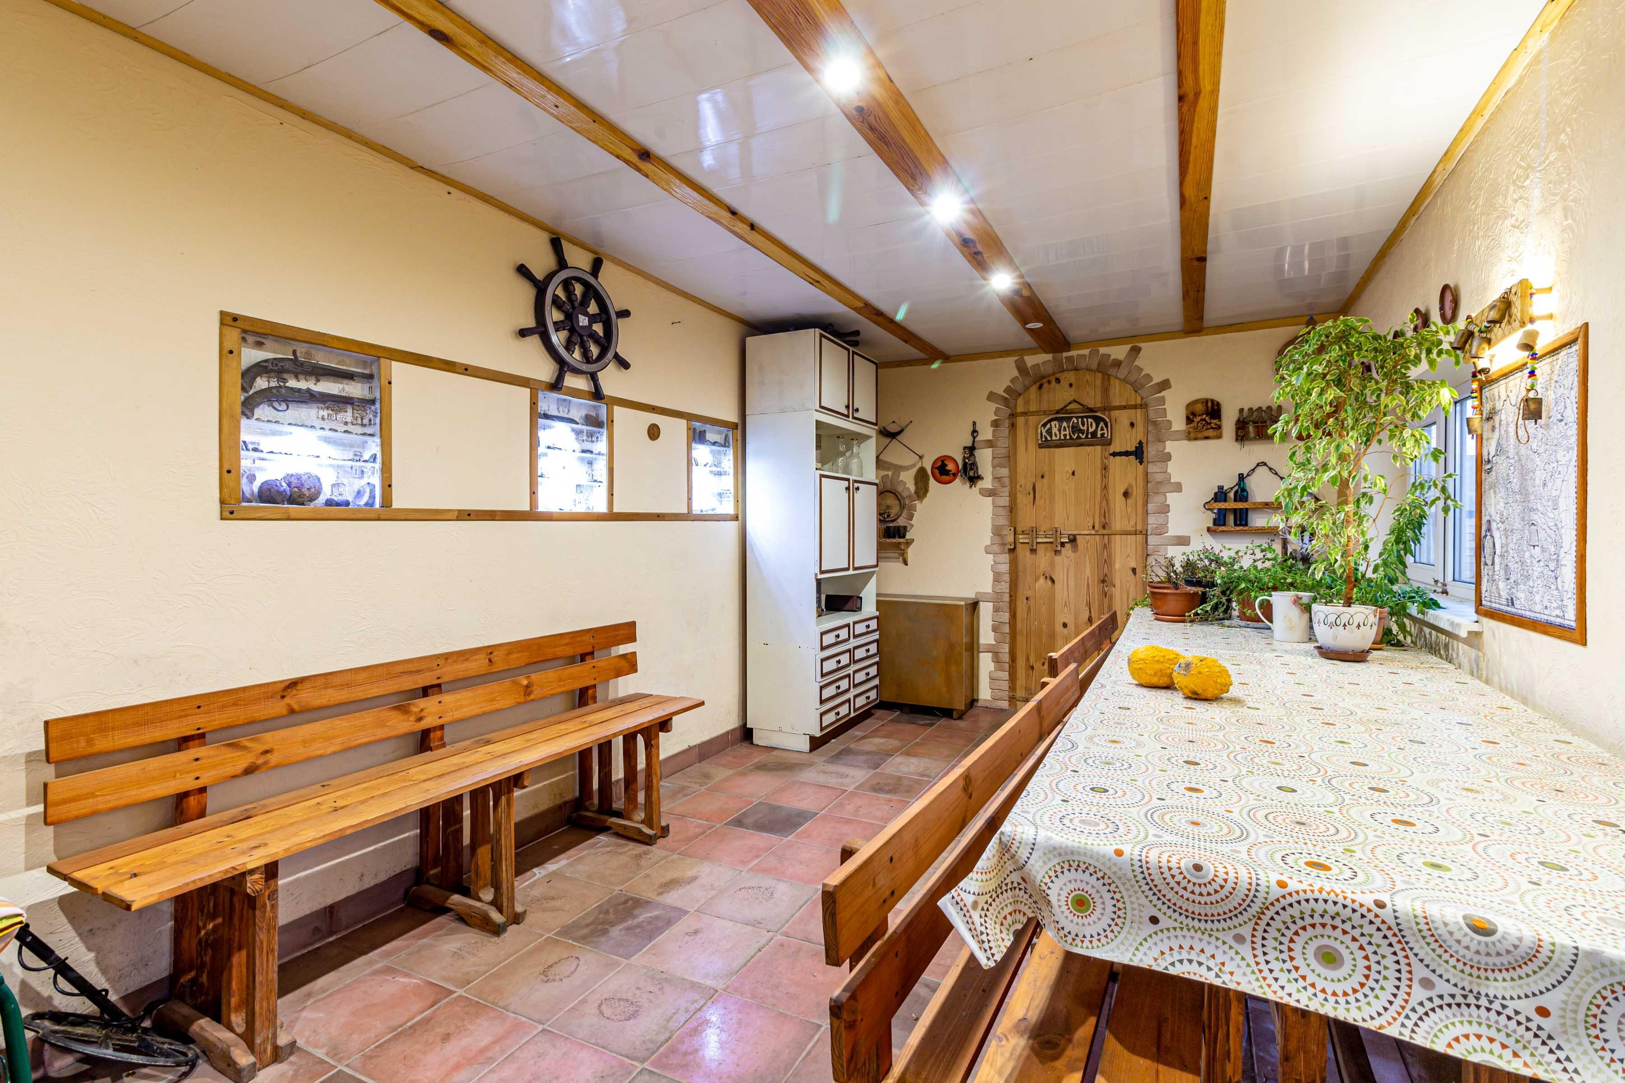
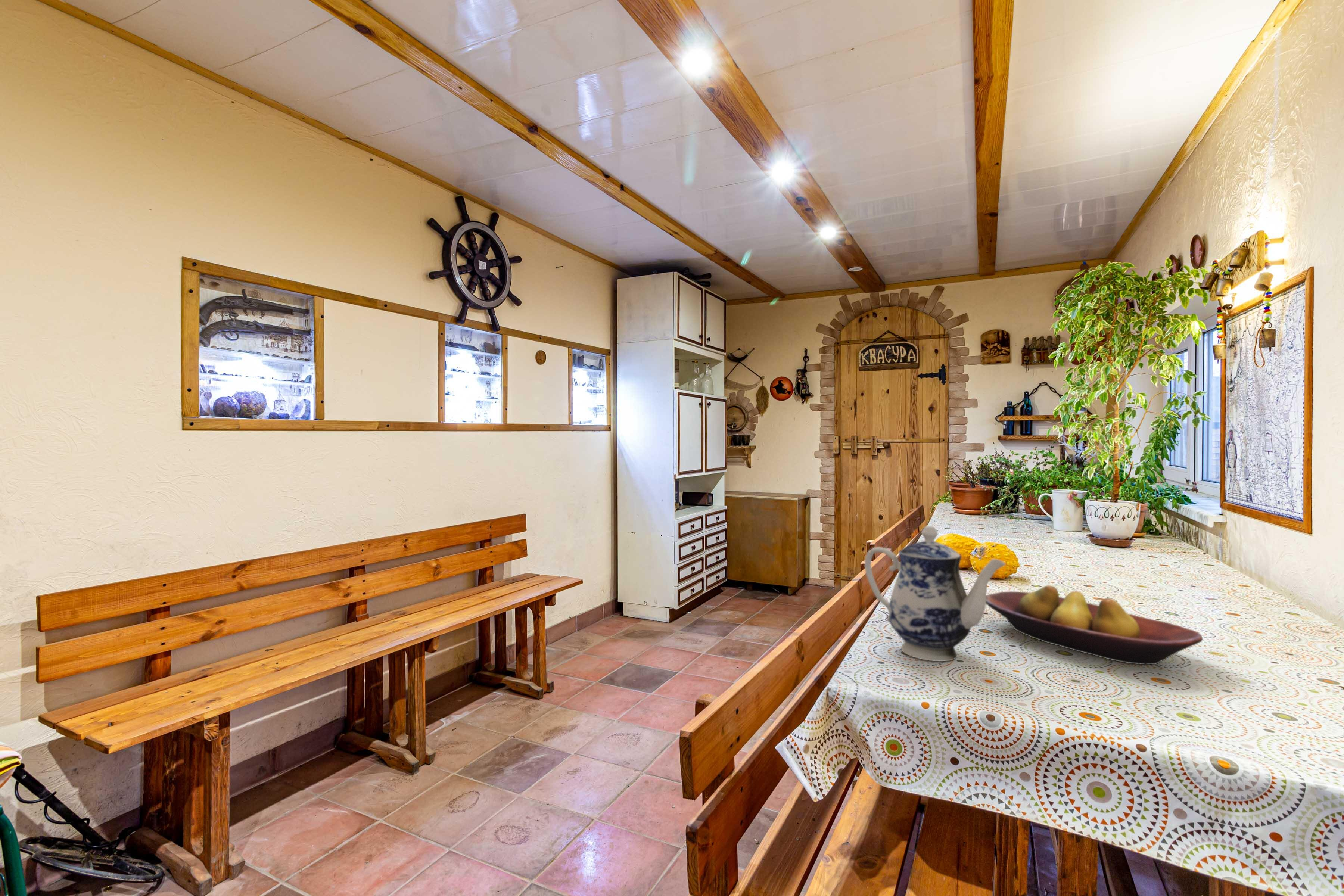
+ teapot (929, 589)
+ fruit bowl (1081, 617)
